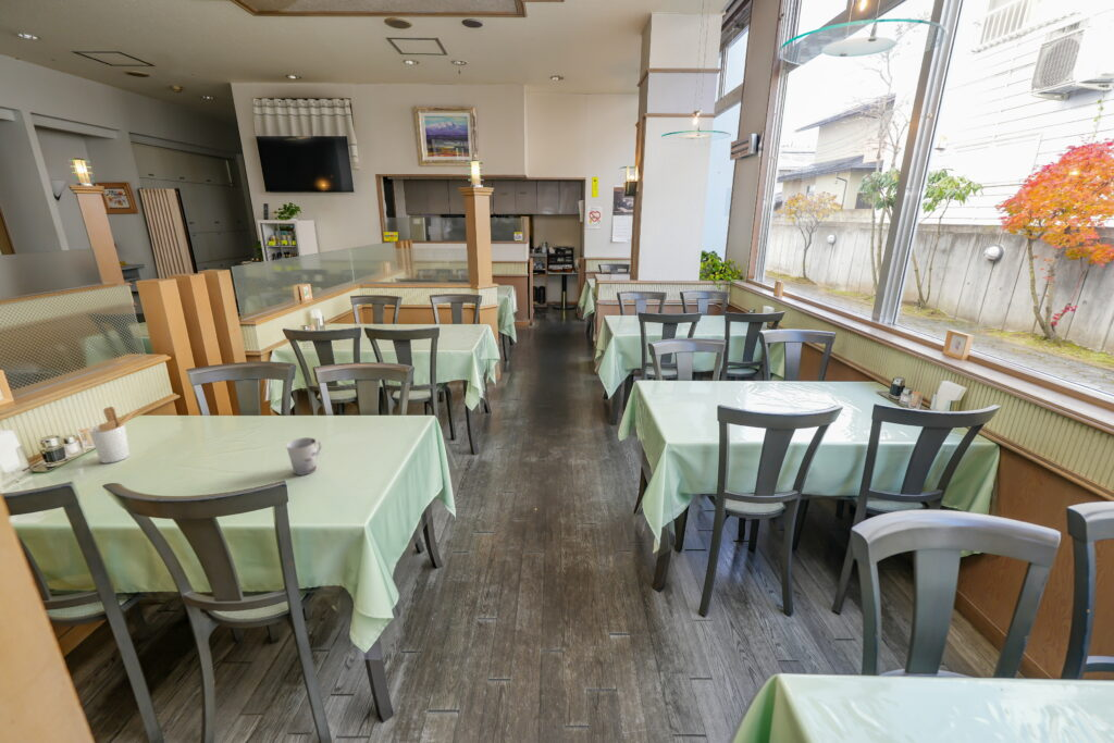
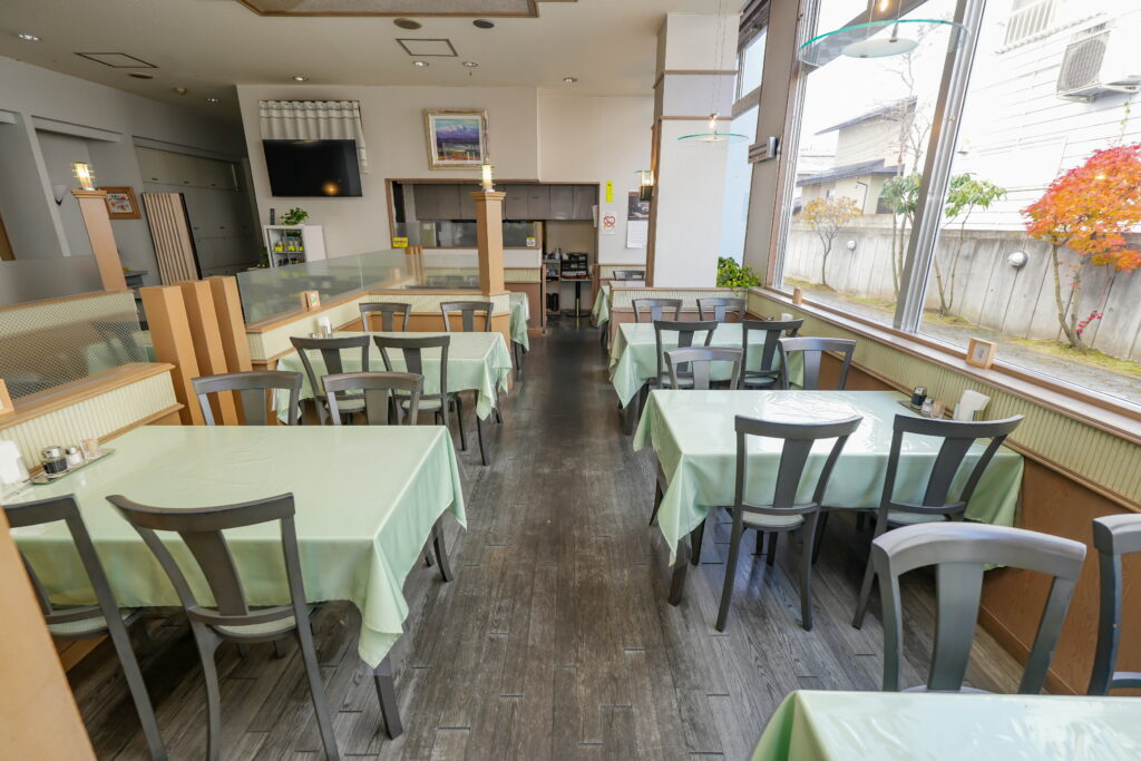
- utensil holder (117, 433)
- cup (307, 455)
